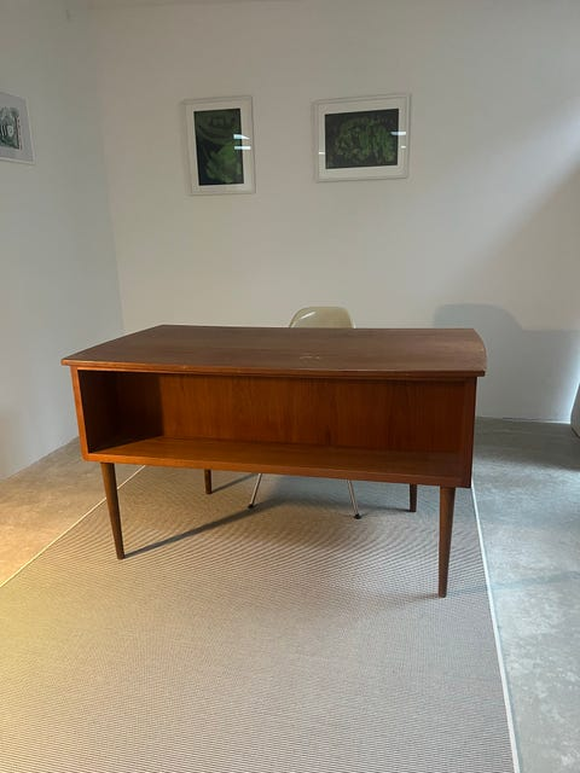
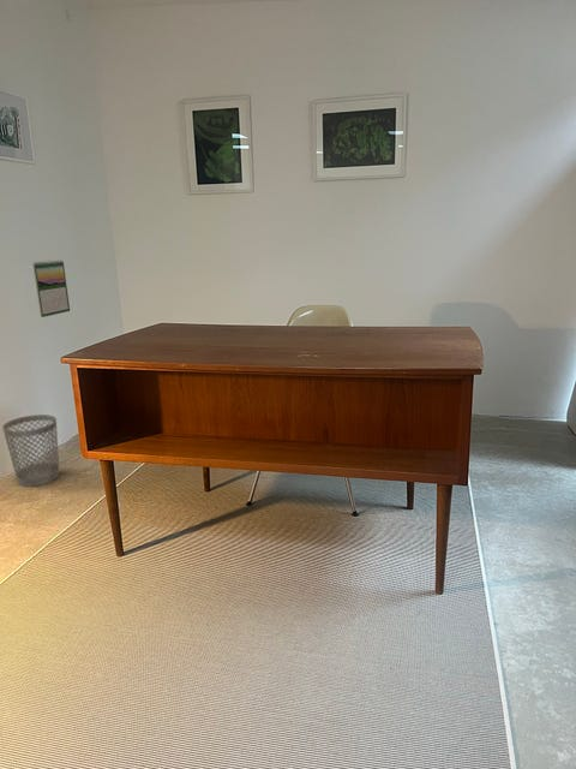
+ wastebasket (34, 451)
+ calendar (52, 287)
